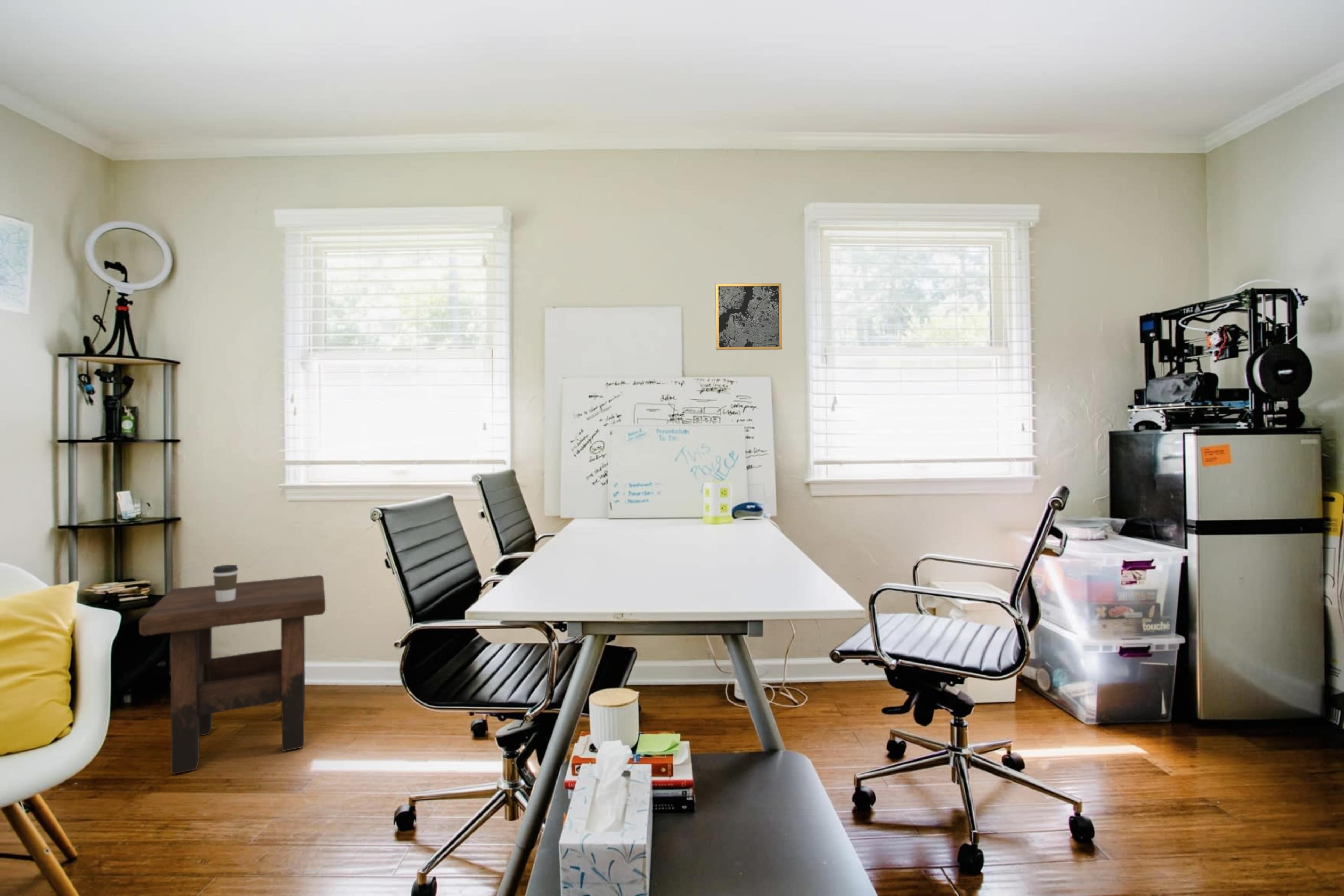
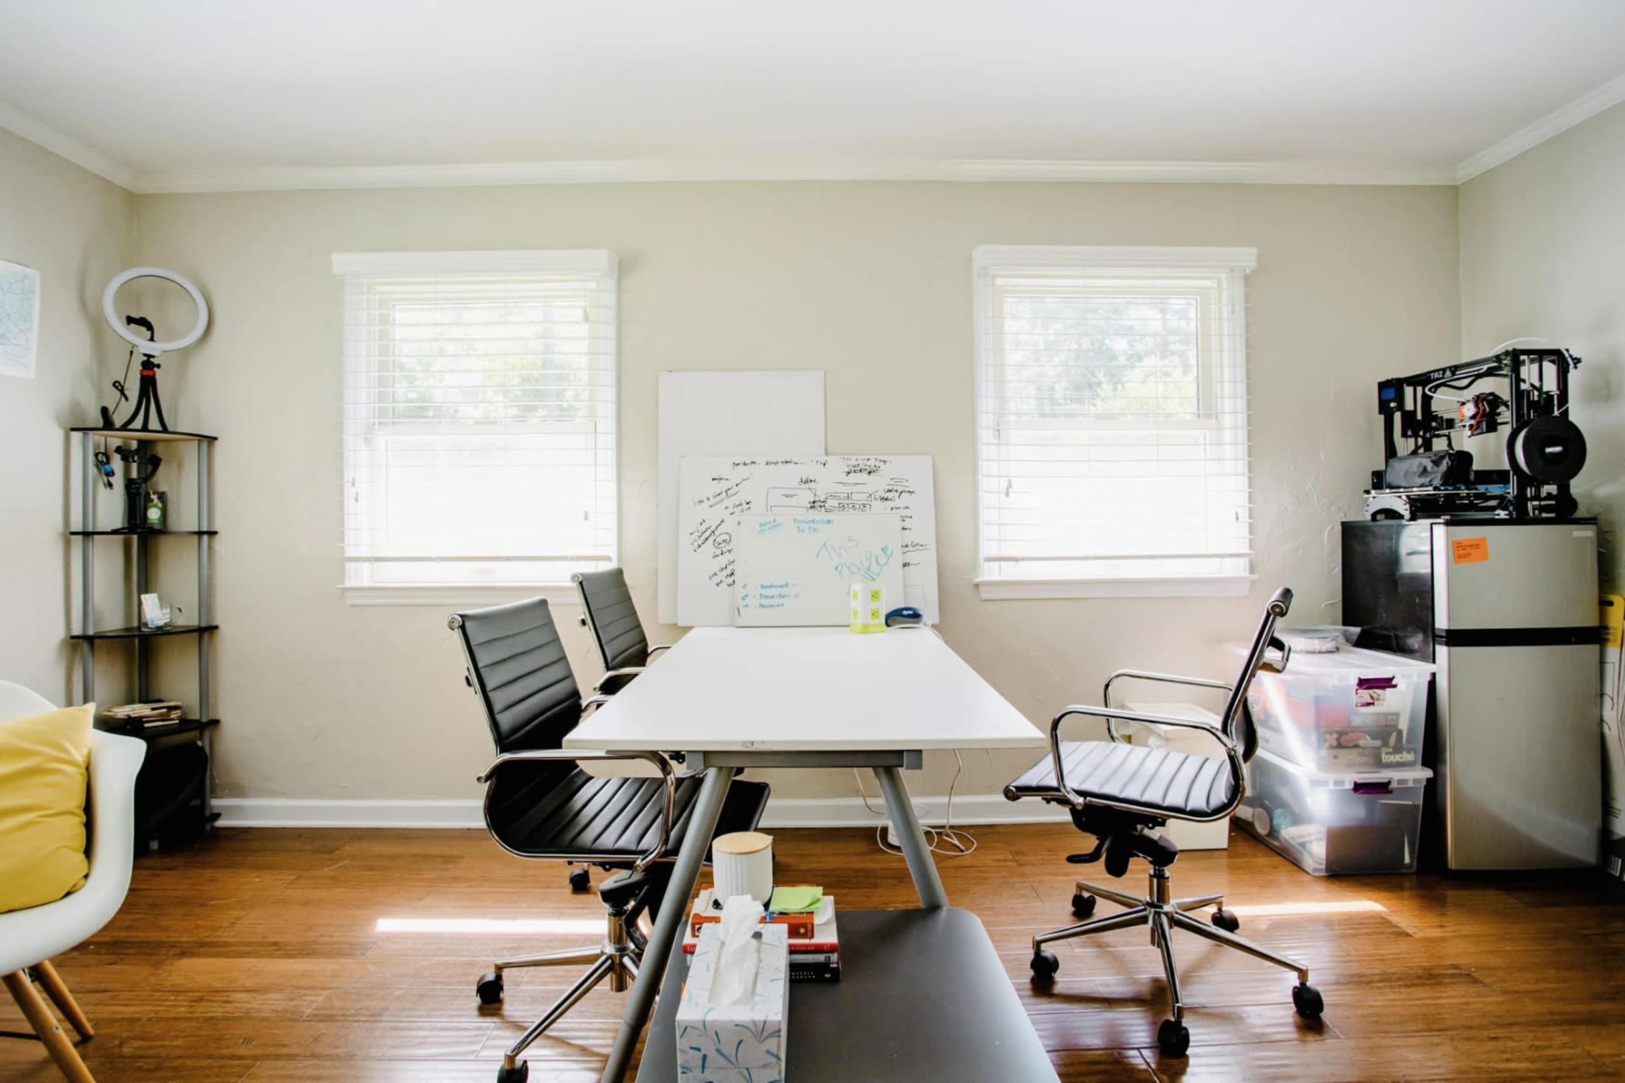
- coffee cup (225, 582)
- wall art (748, 317)
- side table (245, 666)
